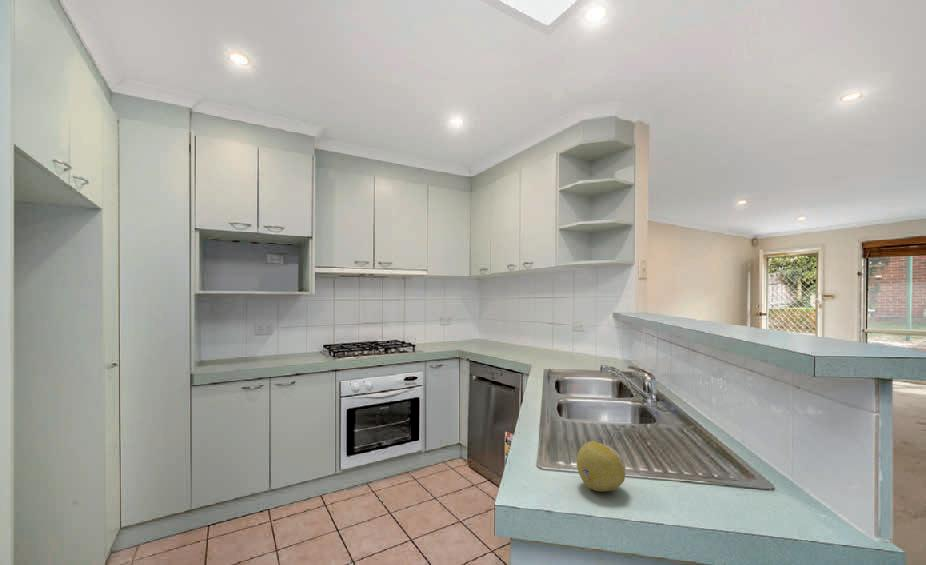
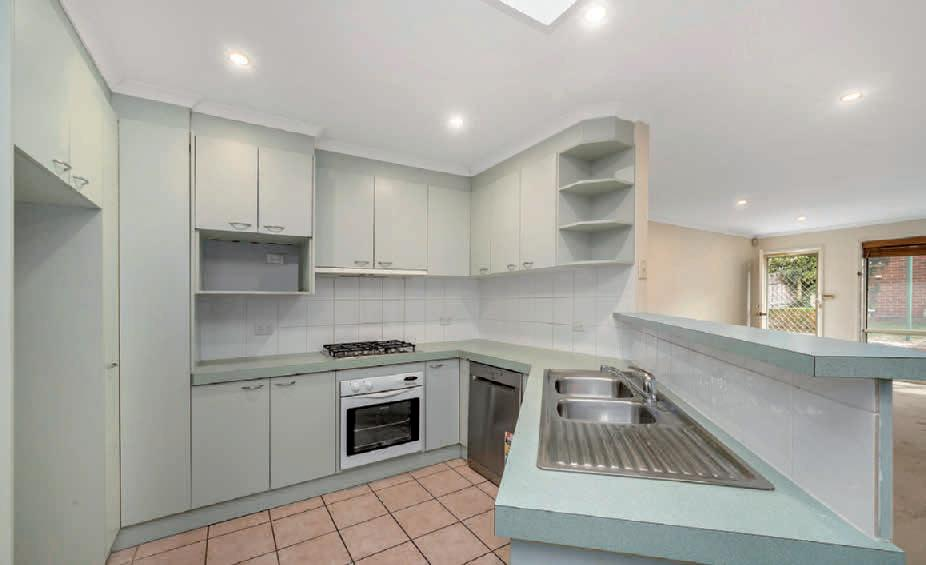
- fruit (600, 465)
